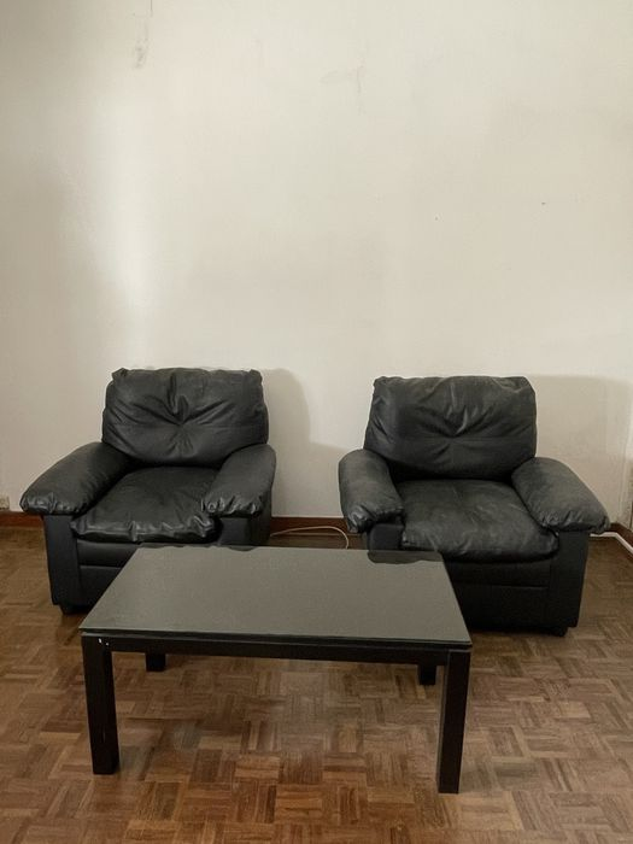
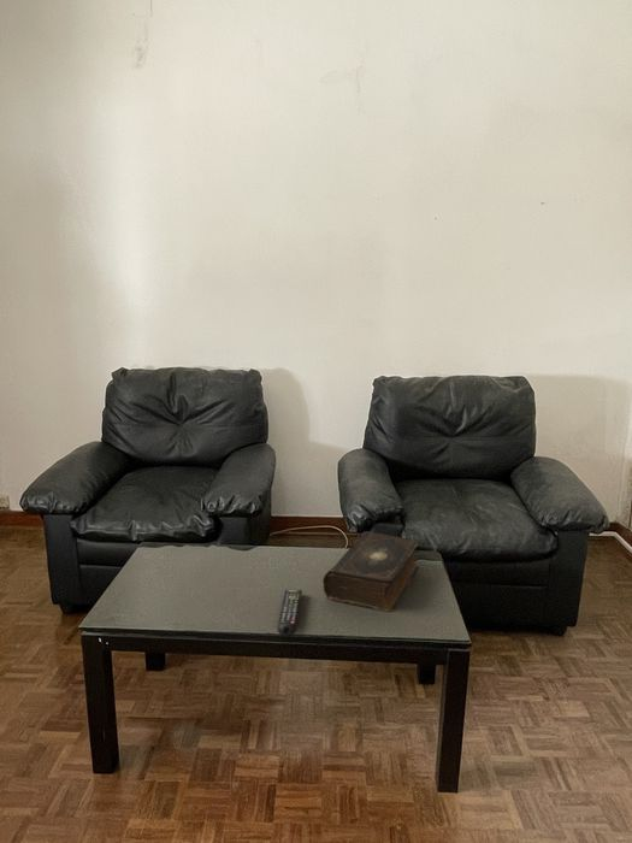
+ remote control (290, 609)
+ book (373, 566)
